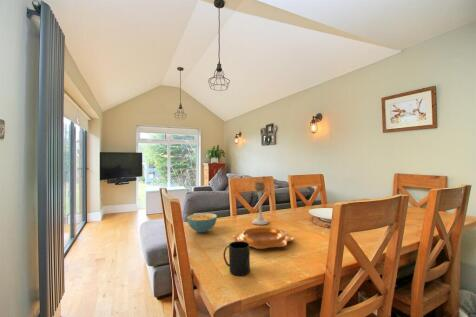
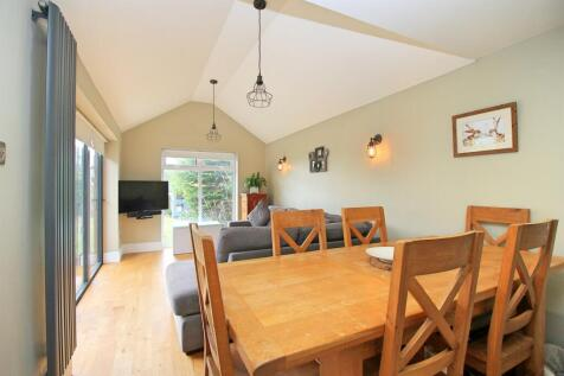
- cereal bowl (202, 223)
- candle holder (260, 202)
- decorative bowl (262, 236)
- mug (236, 257)
